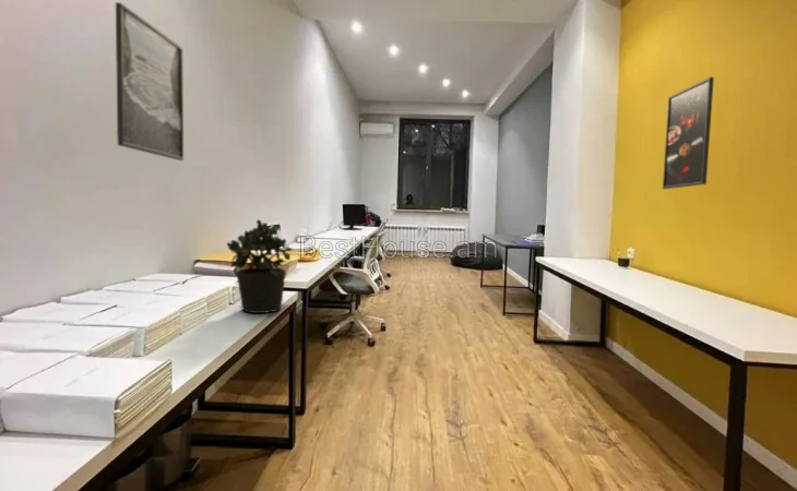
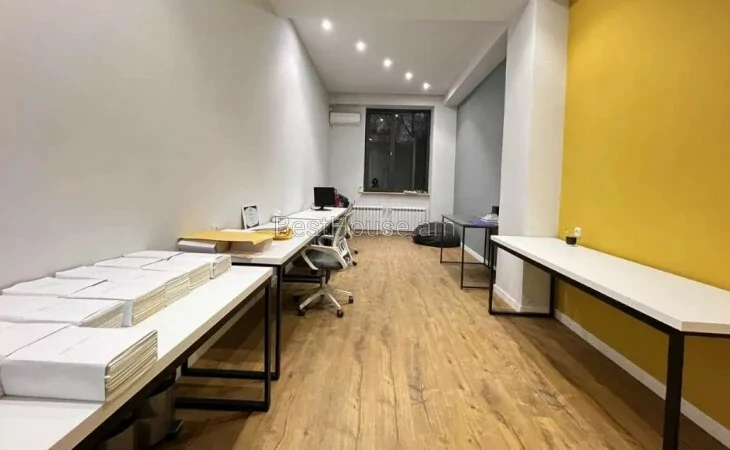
- potted plant (259, 264)
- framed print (153, 91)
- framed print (686, 137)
